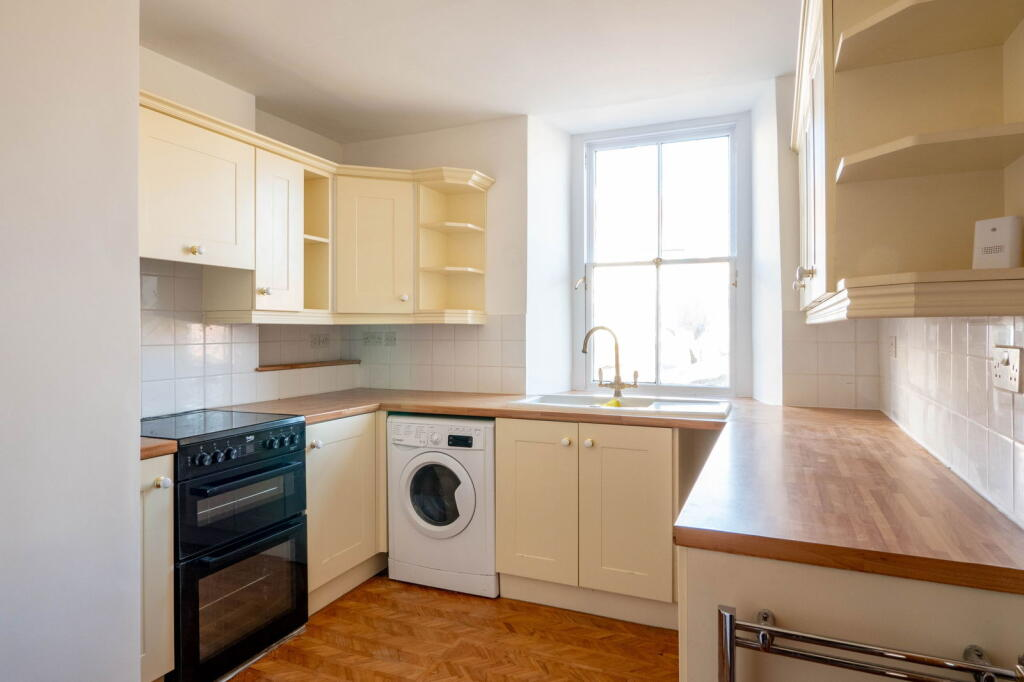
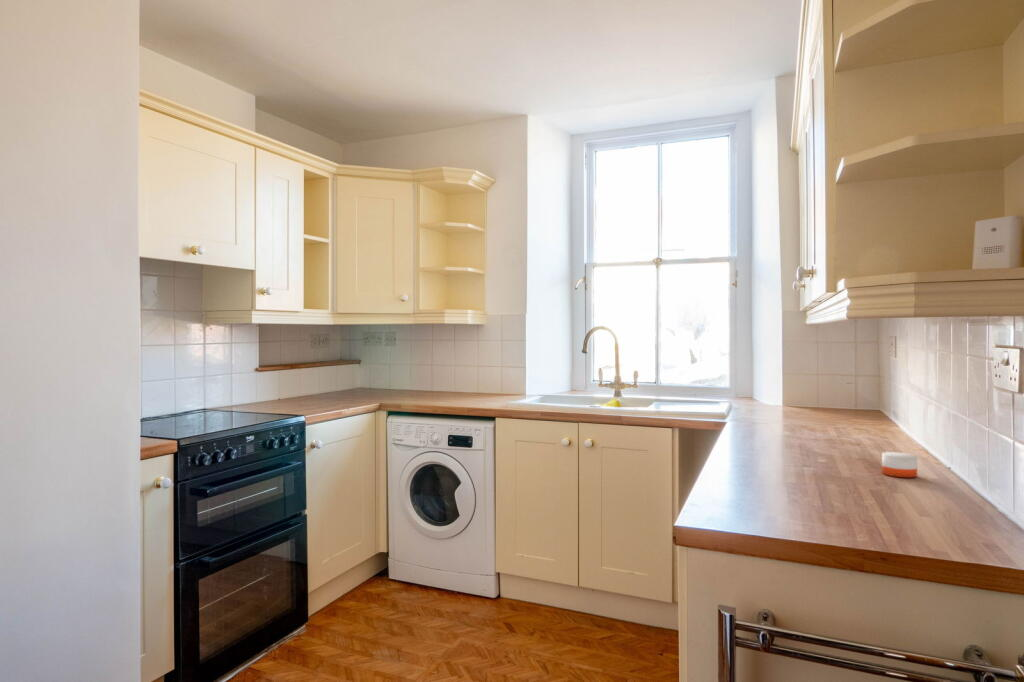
+ candle (899, 453)
